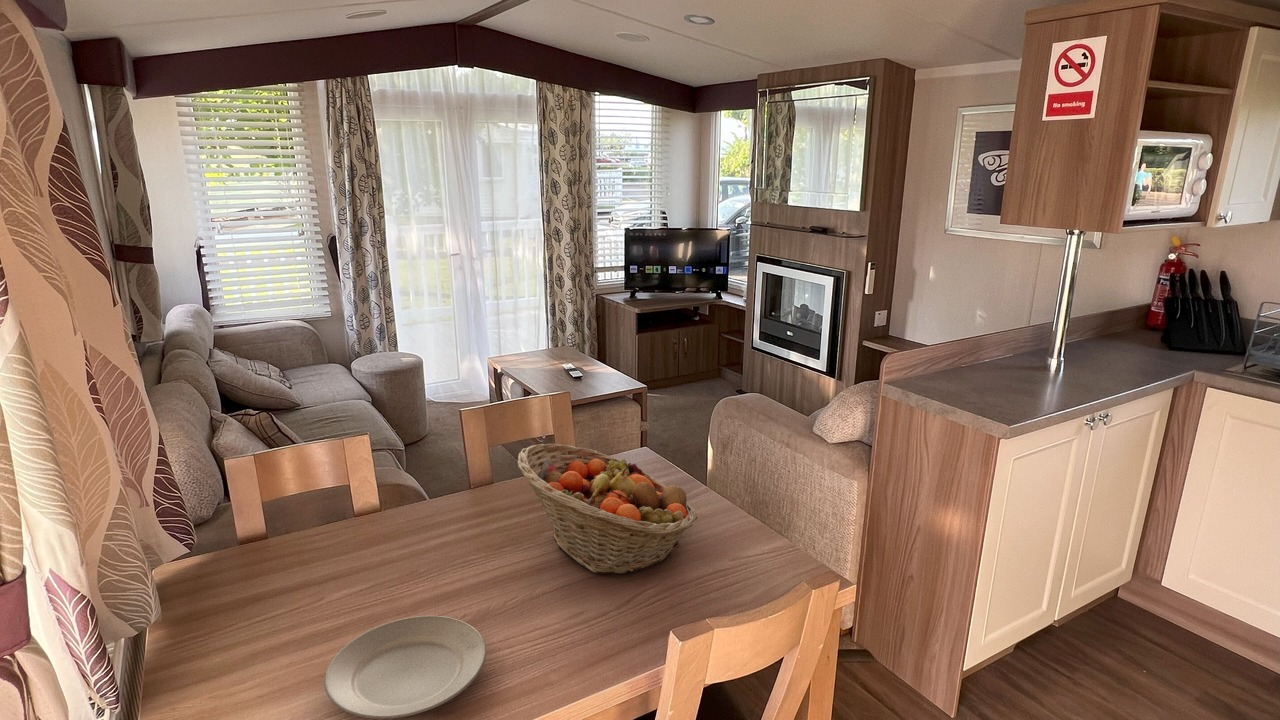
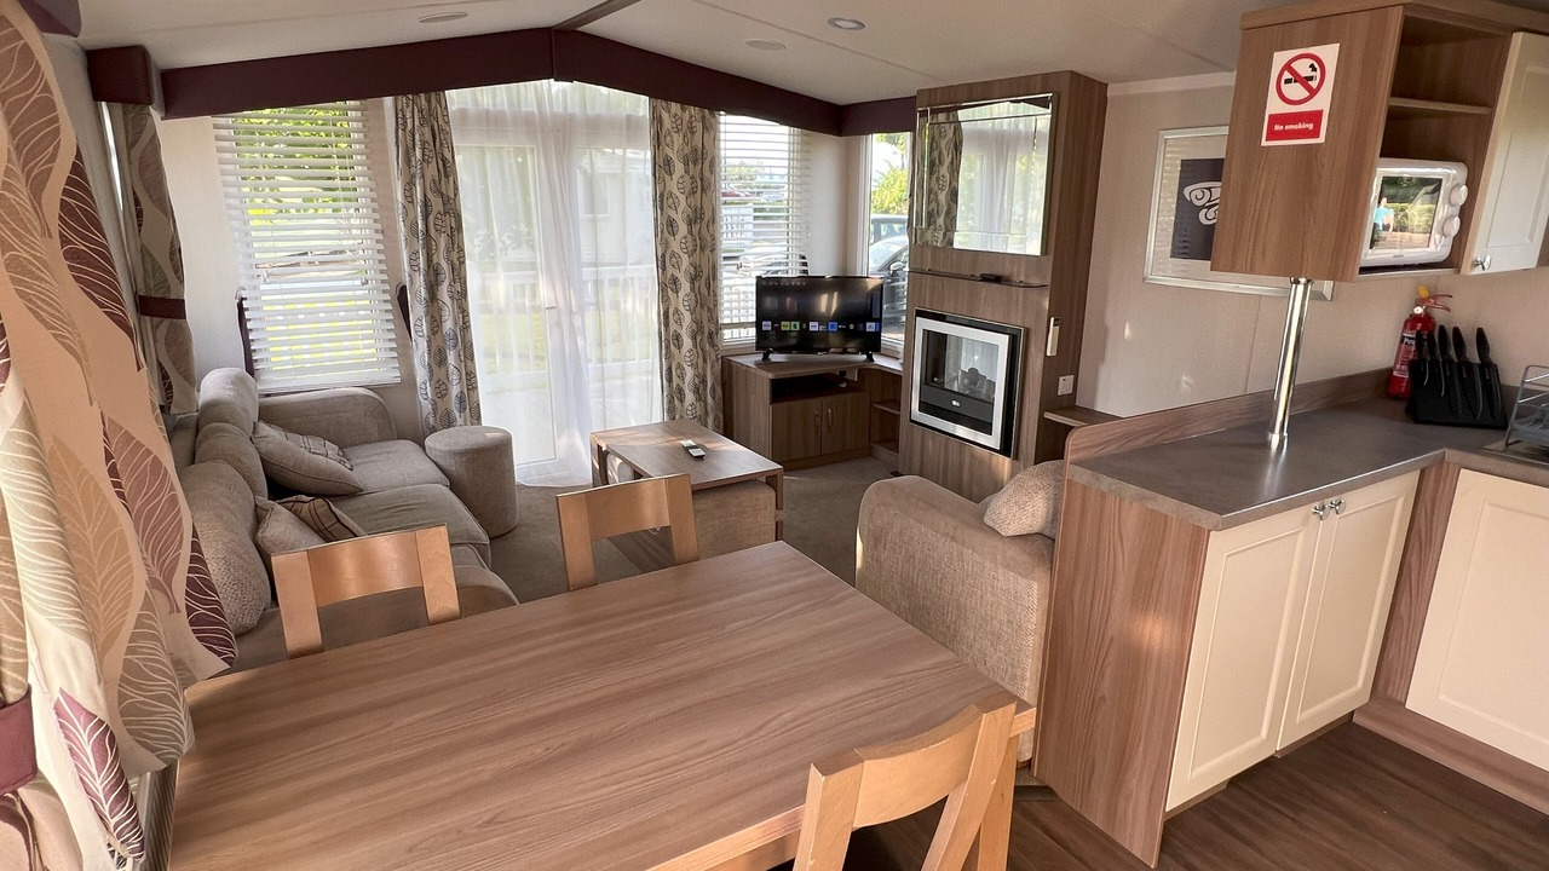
- fruit basket (605, 498)
- plate (408, 669)
